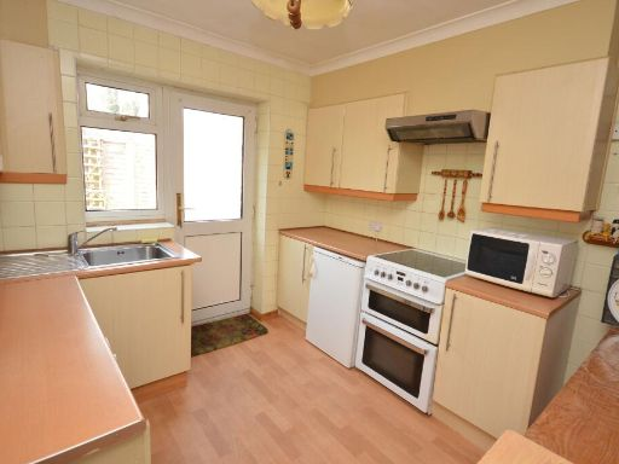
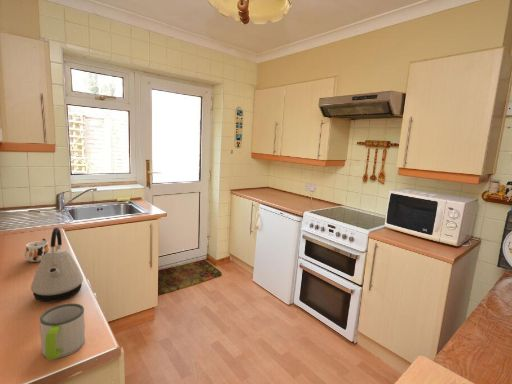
+ kettle (56, 262)
+ mug (36, 249)
+ mug (60, 333)
